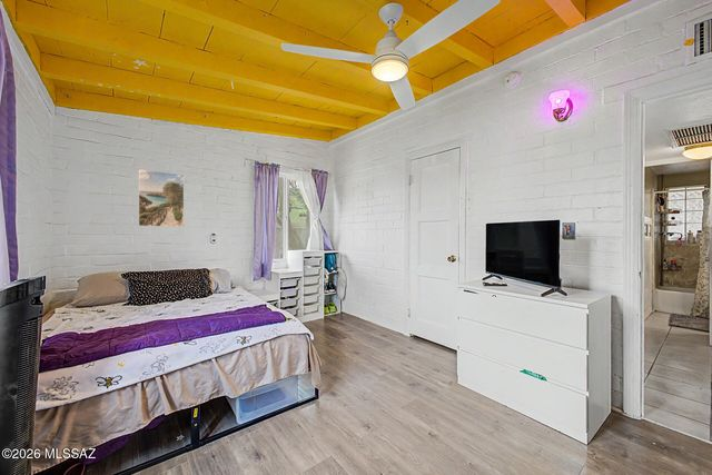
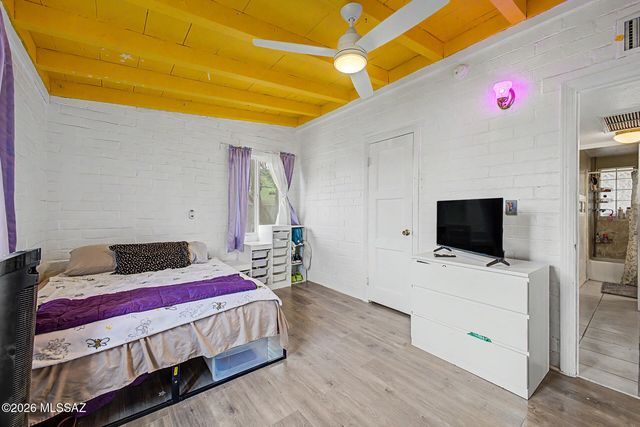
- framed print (161, 199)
